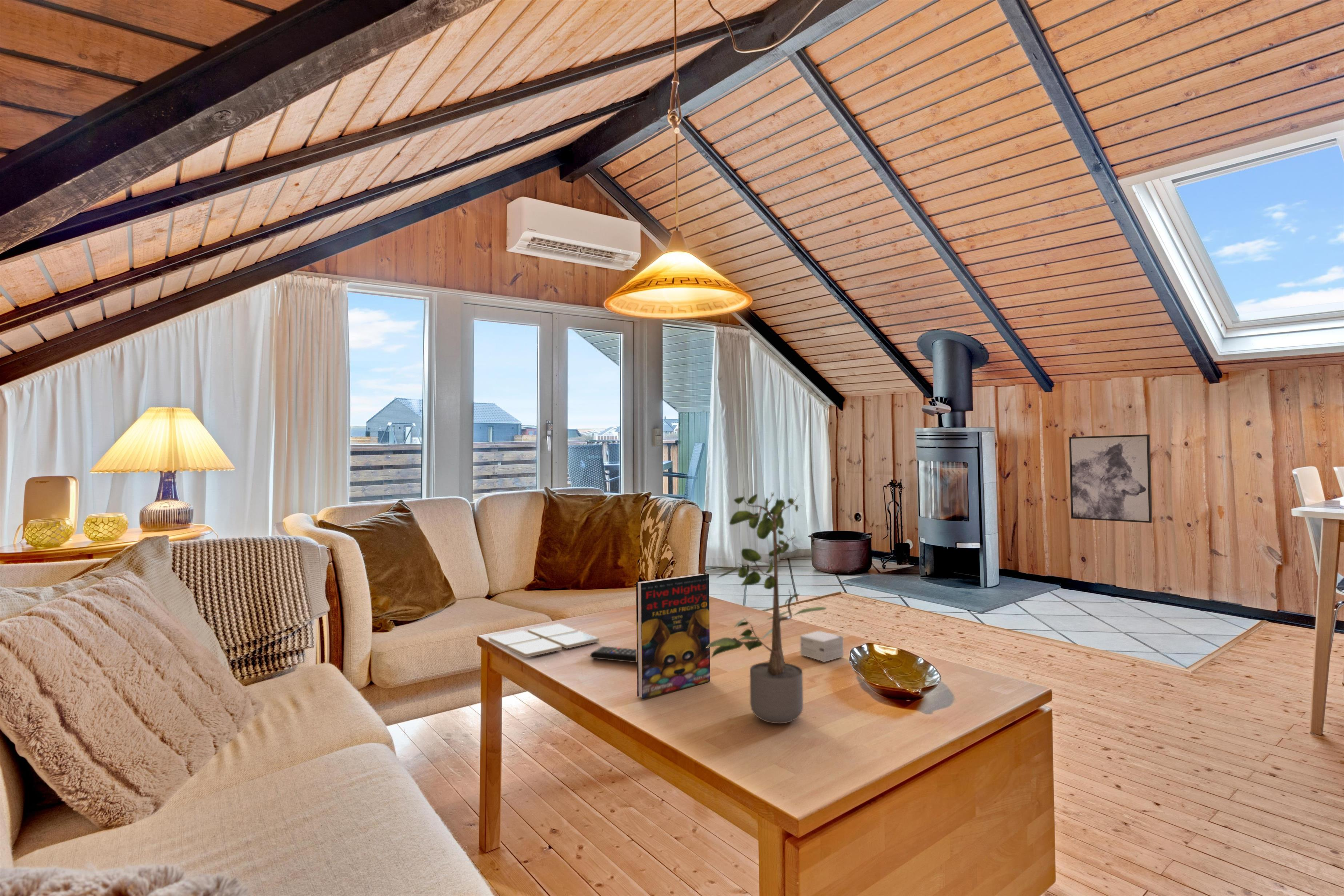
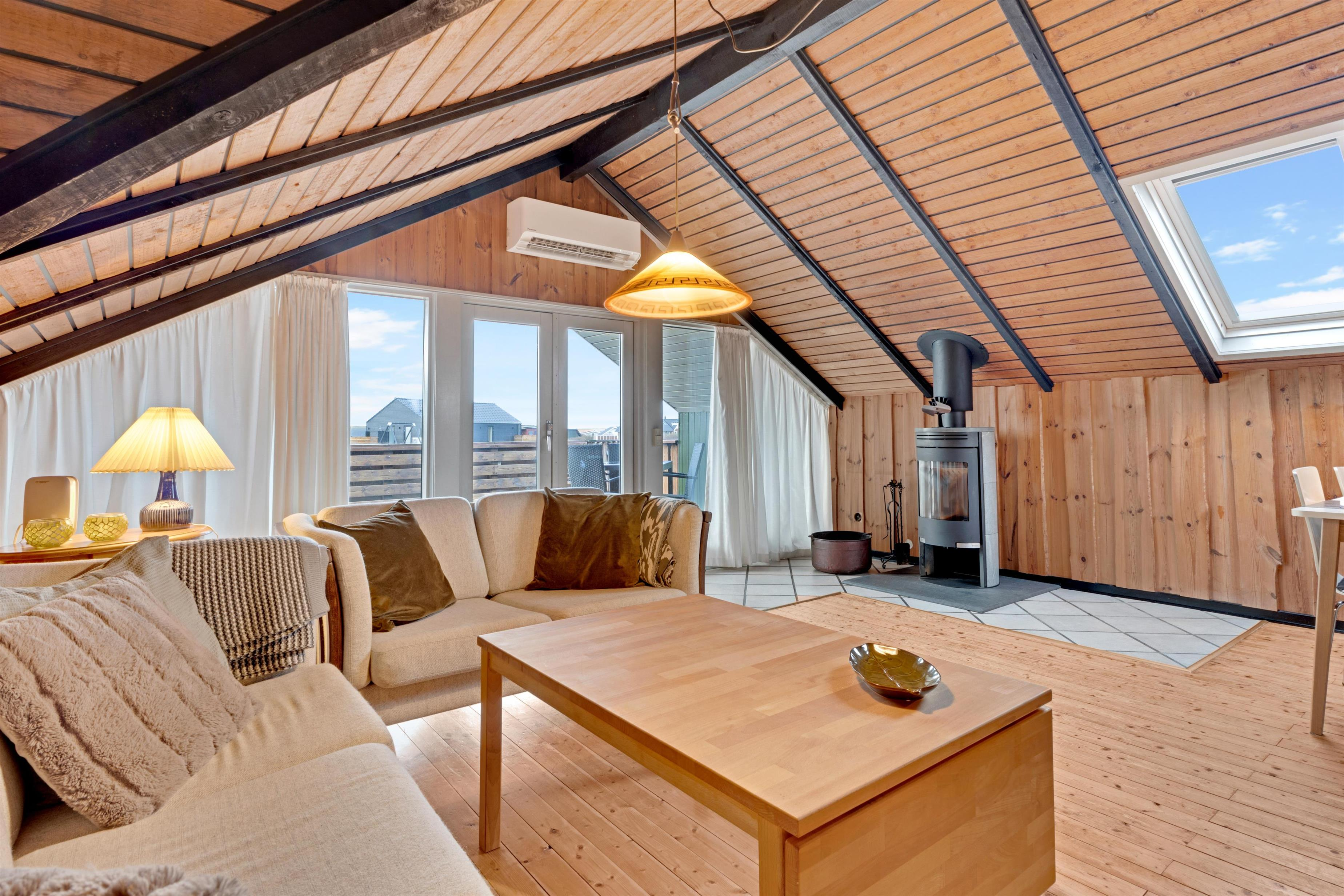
- book (675, 633)
- potted plant (750, 615)
- wall art (1109, 478)
- drink coaster (544, 639)
- small box (822, 645)
- remote control (636, 657)
